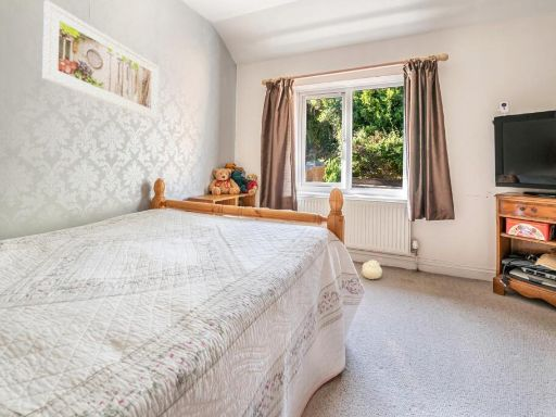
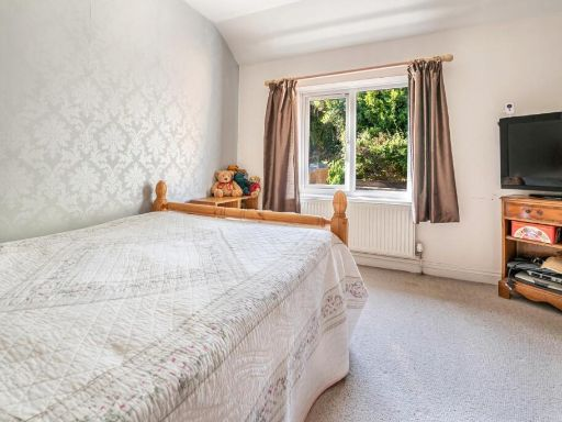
- plush toy (372, 267)
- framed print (111, 71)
